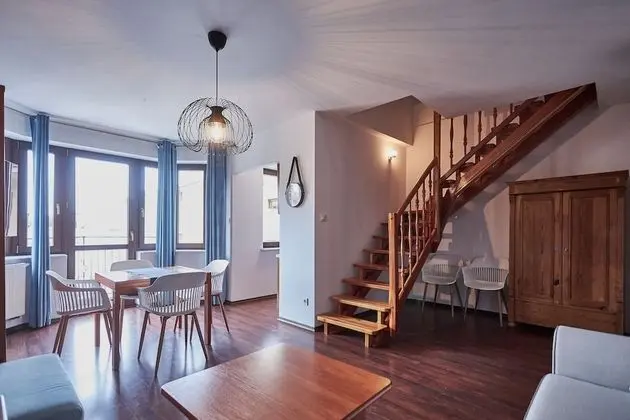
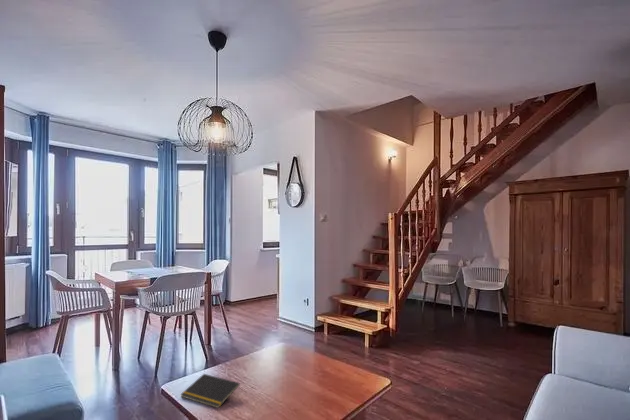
+ notepad (210, 389)
